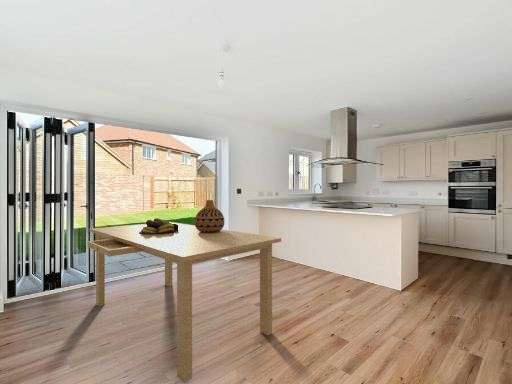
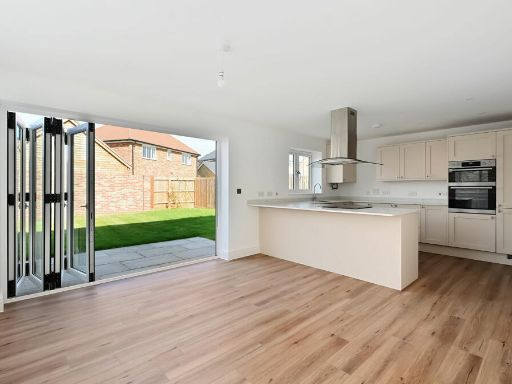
- vase (209, 215)
- fruit bowl (159, 224)
- dining table (165, 277)
